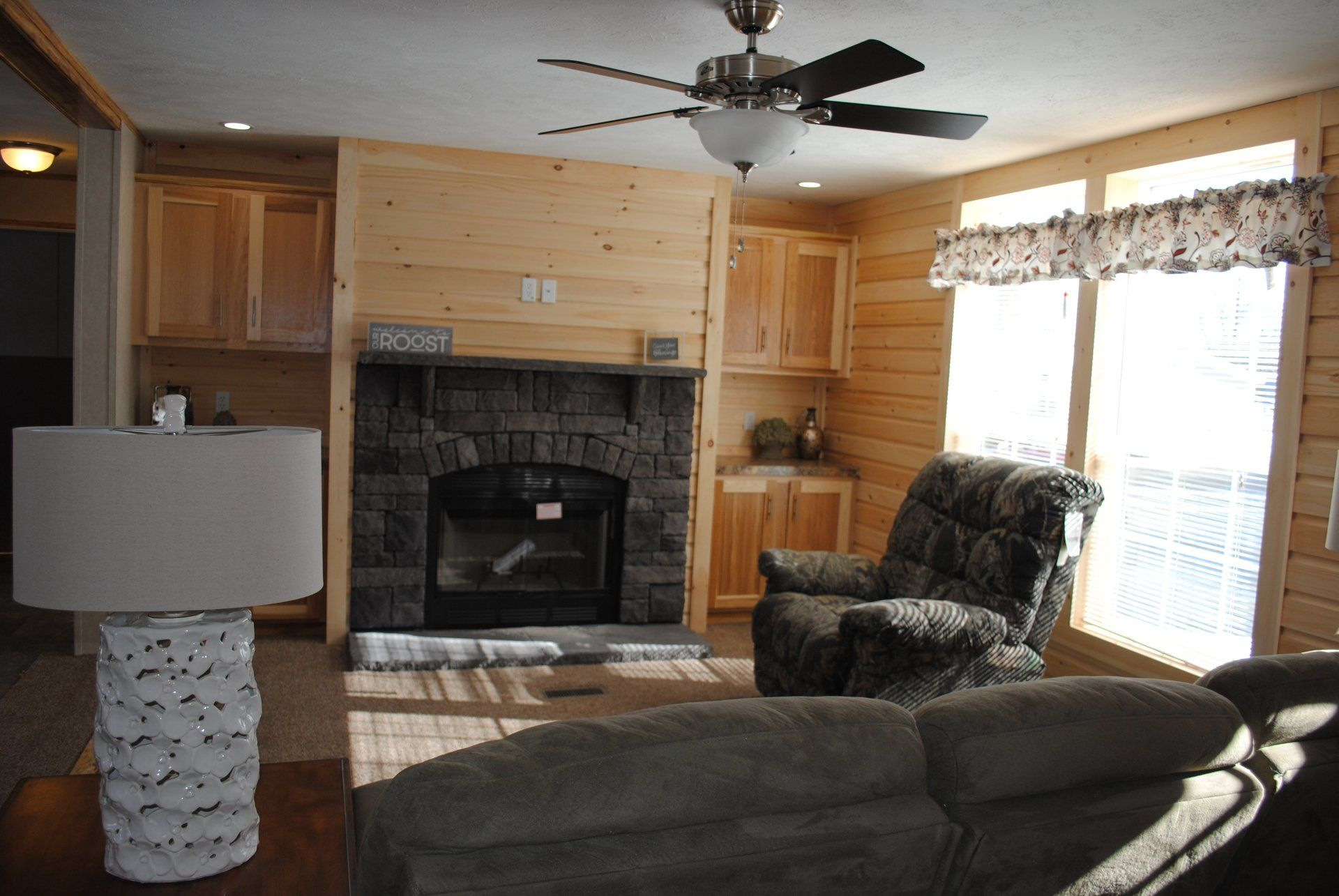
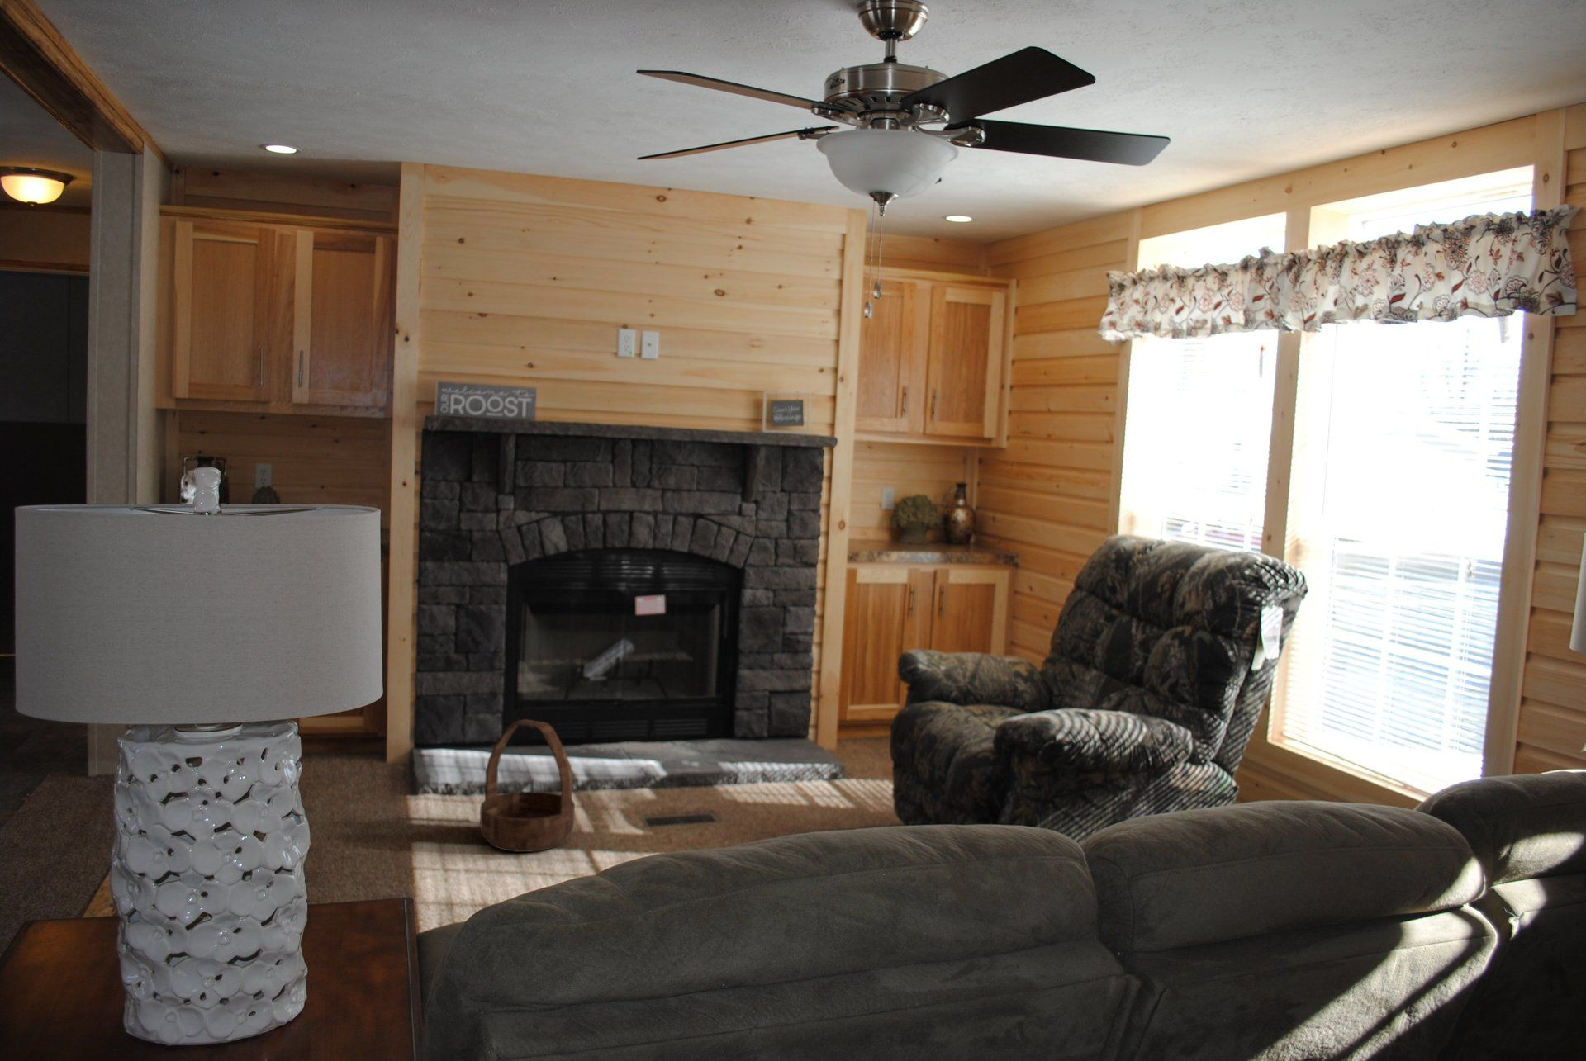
+ basket (528, 792)
